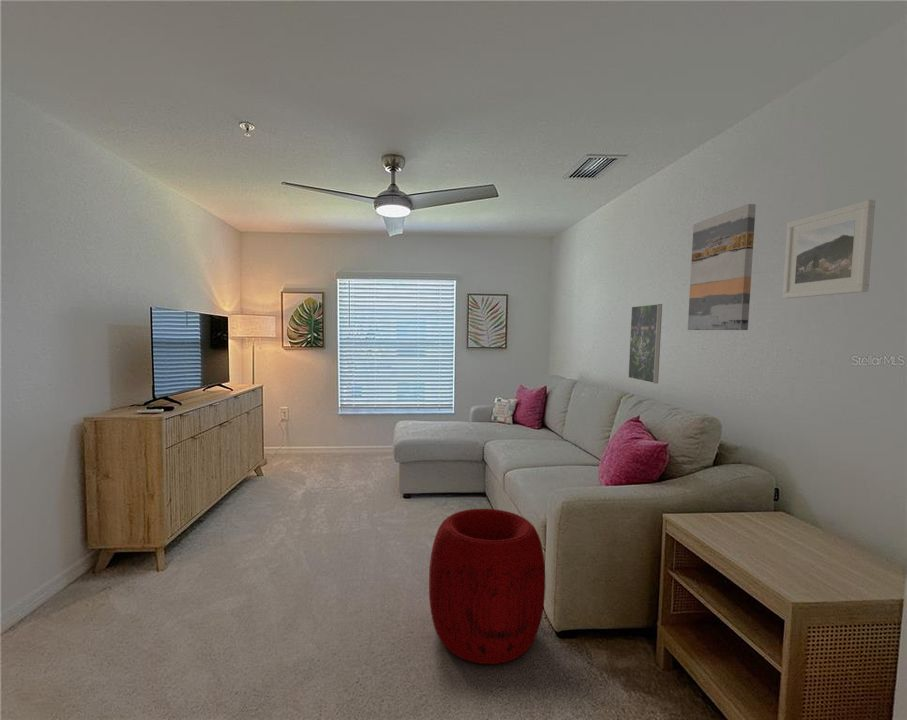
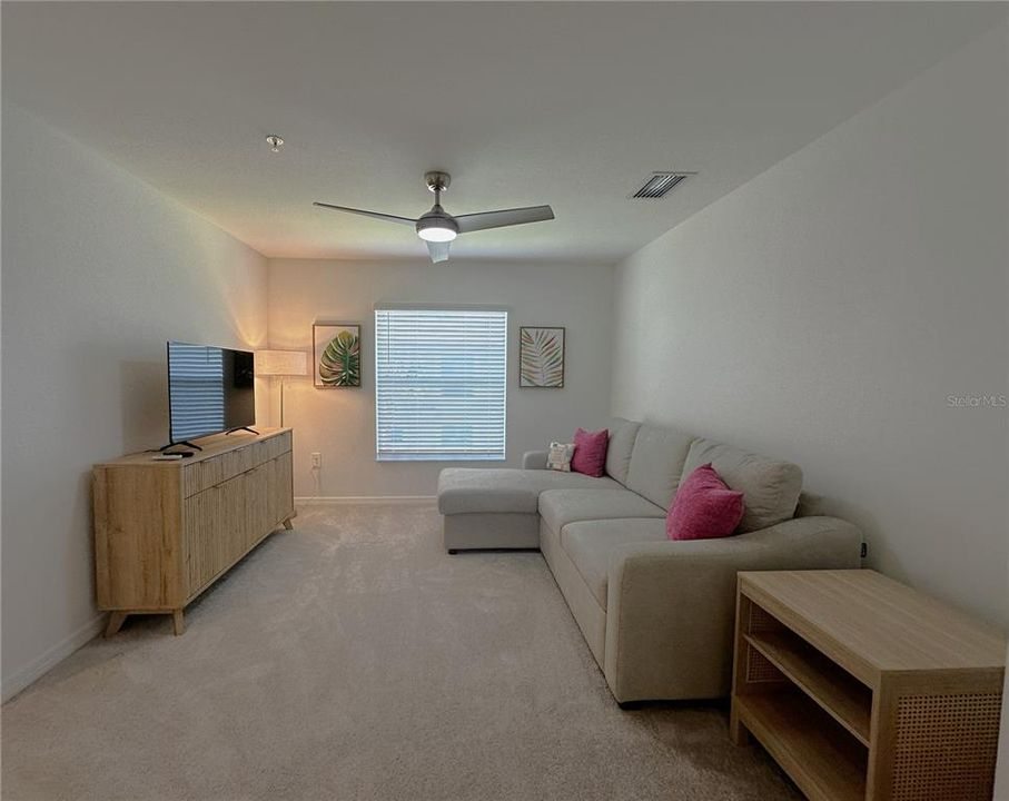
- pouf (486, 579)
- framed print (644, 343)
- wall art (718, 272)
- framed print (824, 254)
